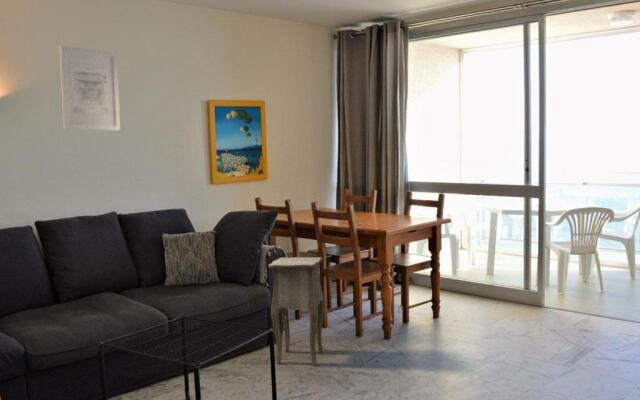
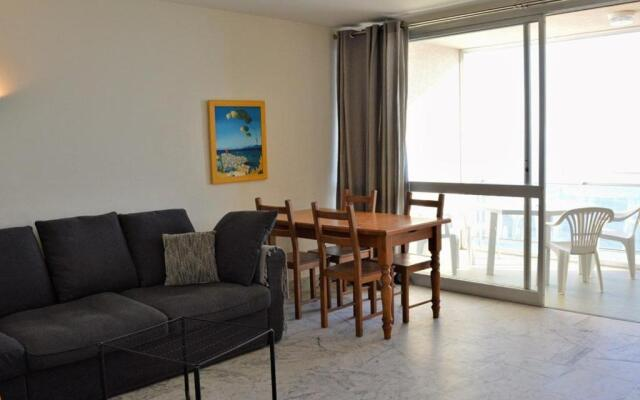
- wall art (91, 89)
- side table (298, 308)
